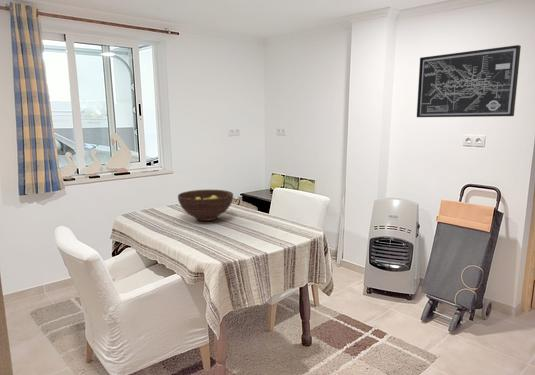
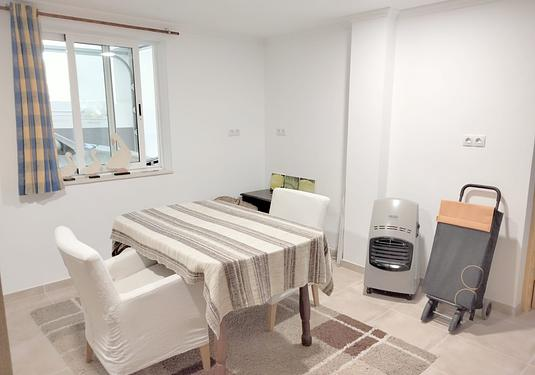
- wall art (463, 84)
- fruit bowl (206, 206)
